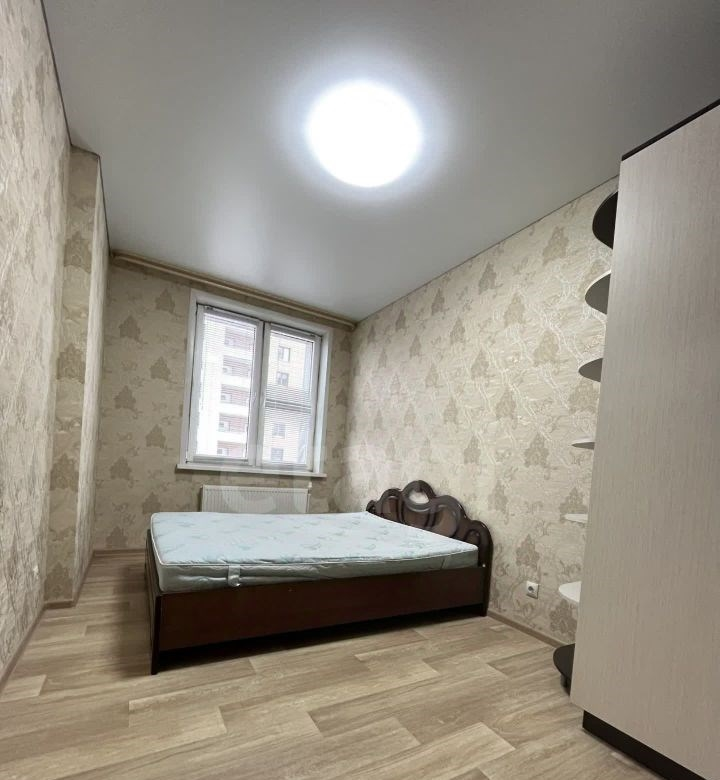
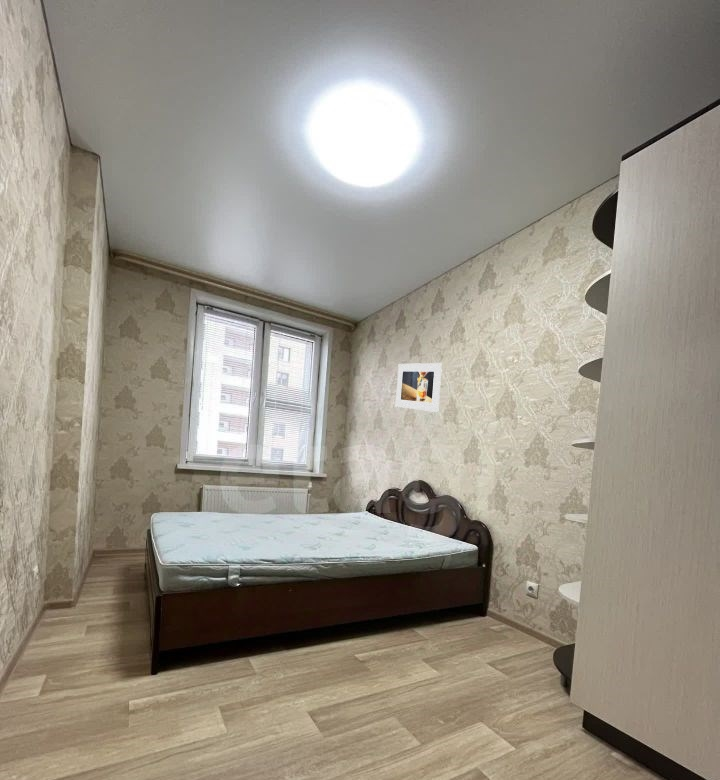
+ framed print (417, 386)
